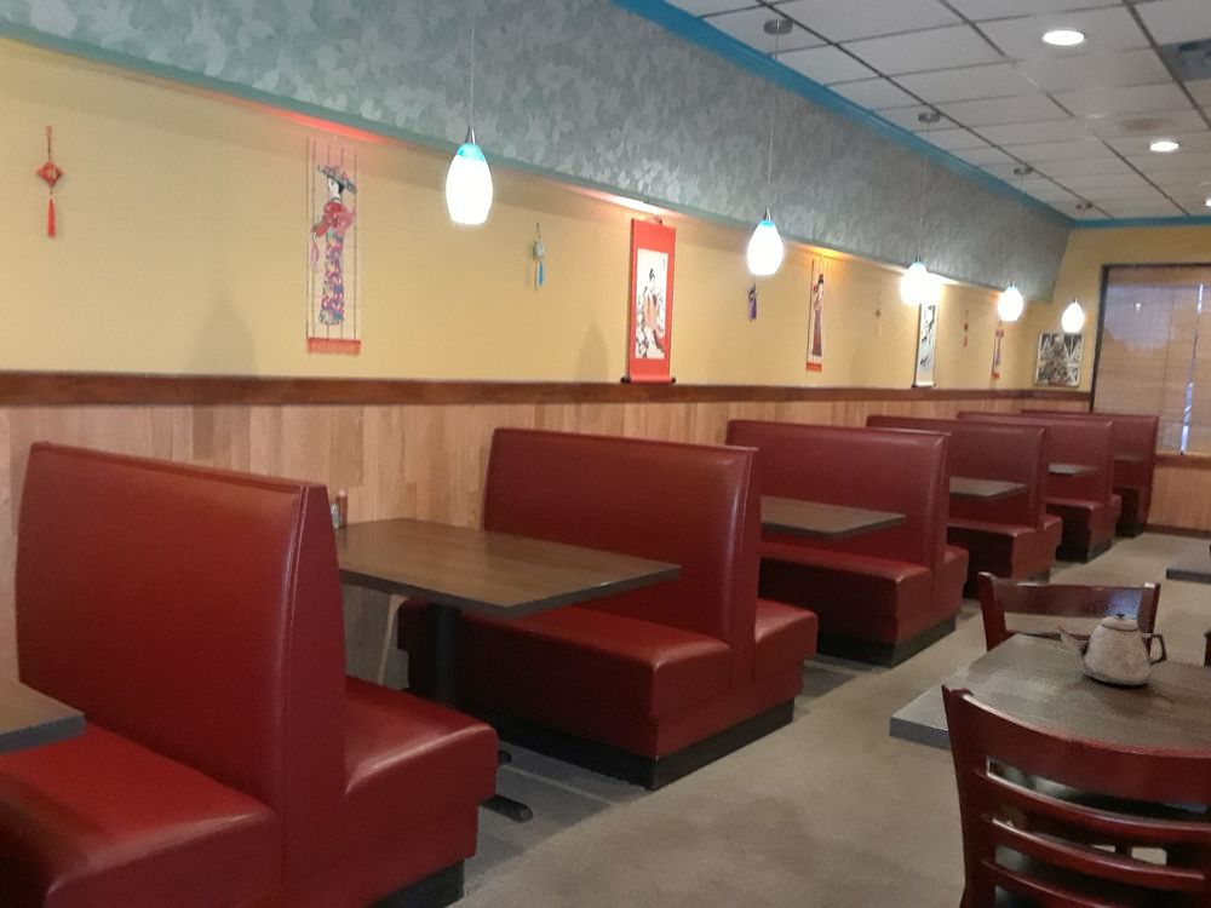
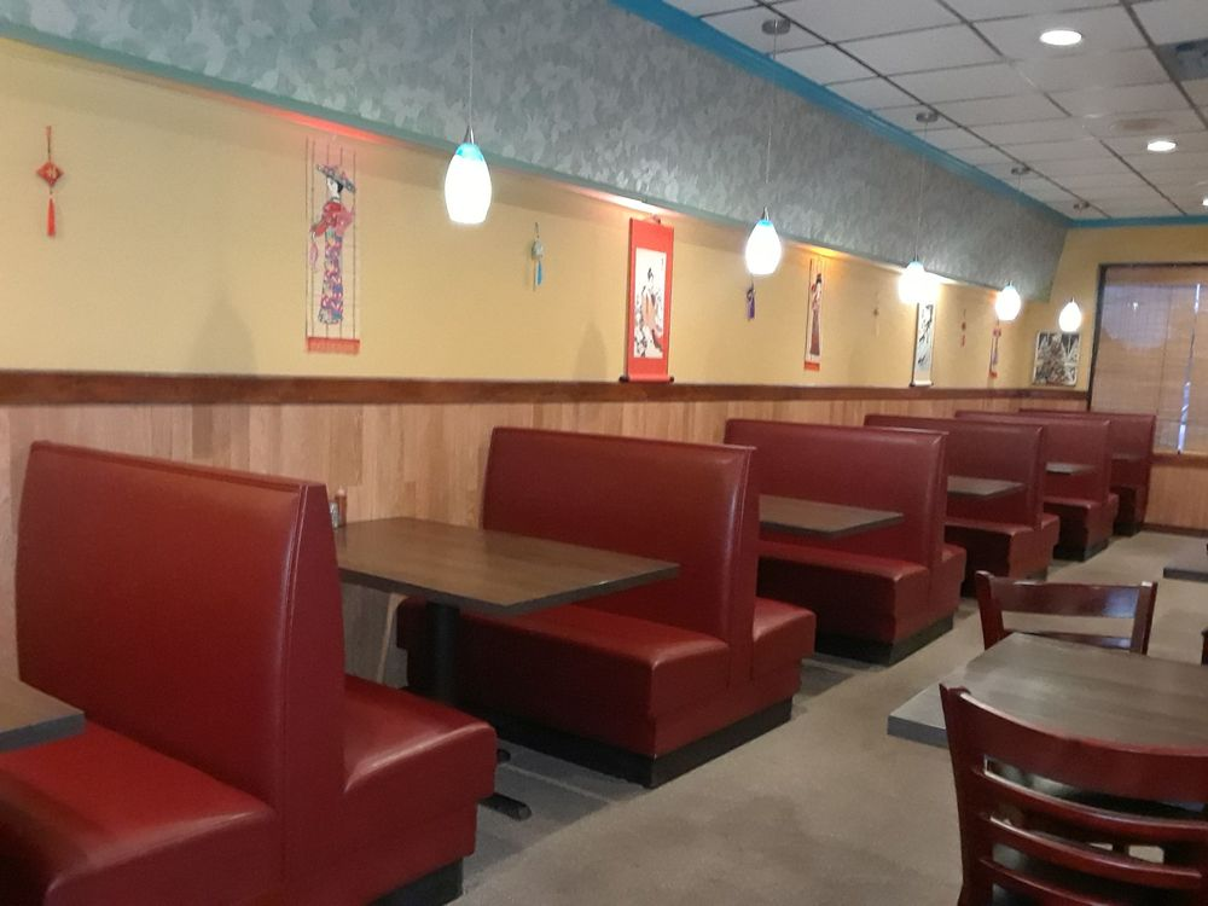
- teapot (1109, 644)
